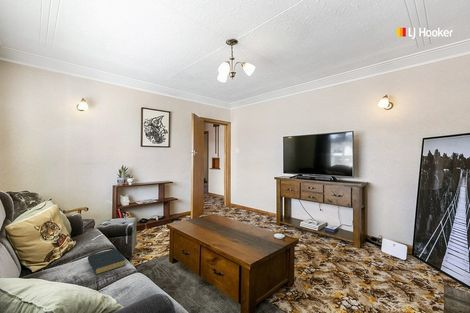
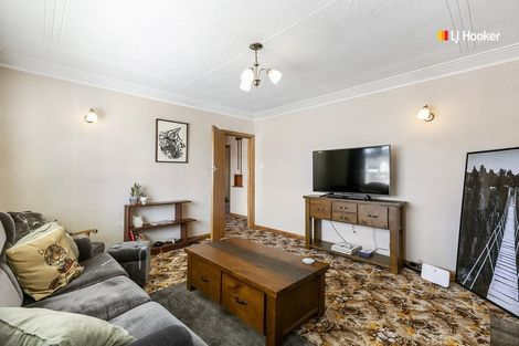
- hardback book (106, 260)
